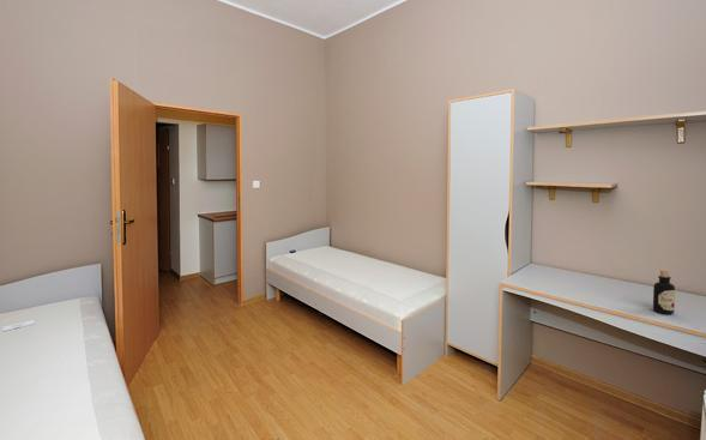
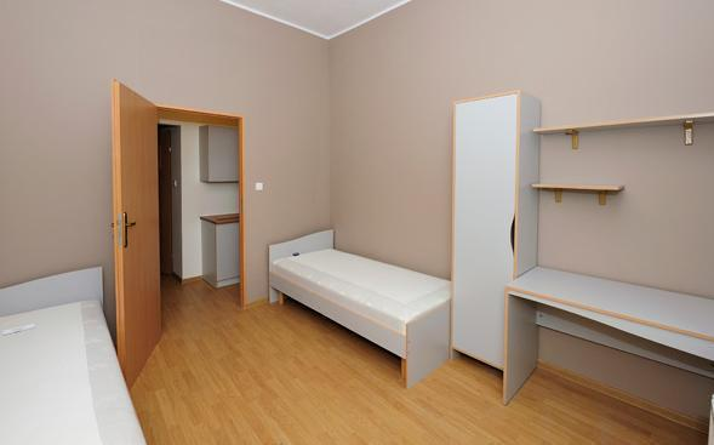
- bottle (664, 291)
